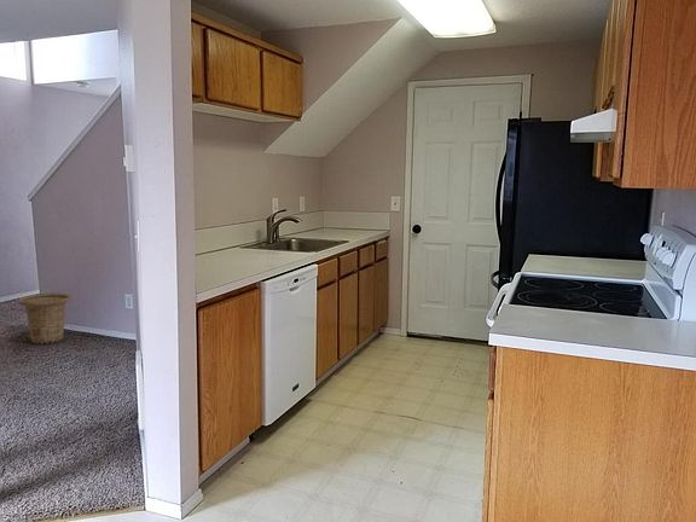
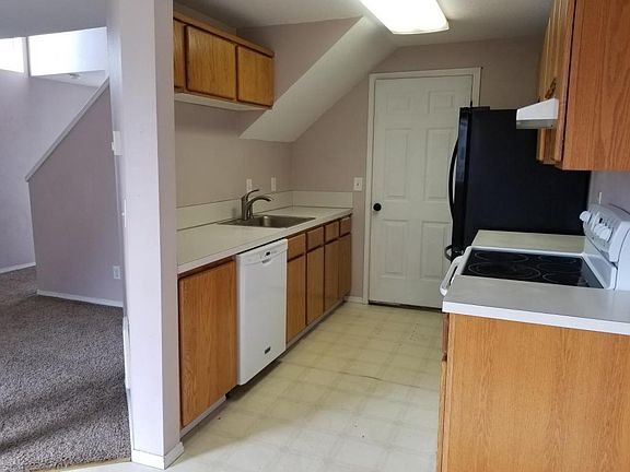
- basket (46, 318)
